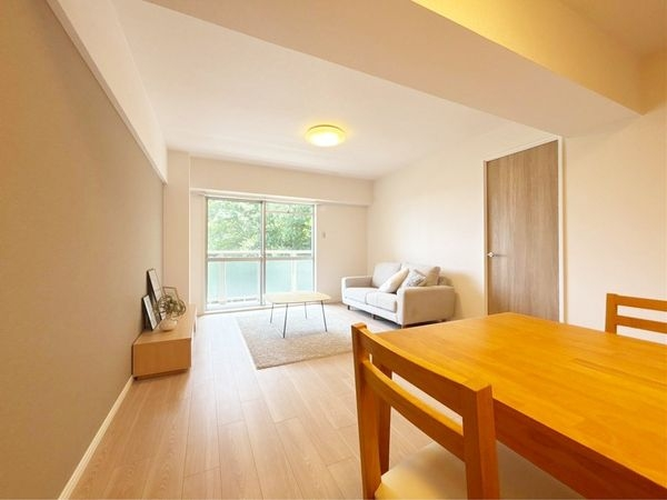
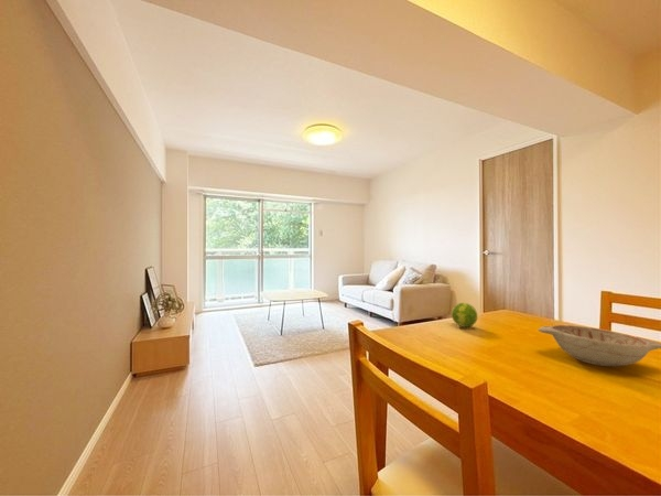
+ decorative bowl (596, 346)
+ fruit (464, 314)
